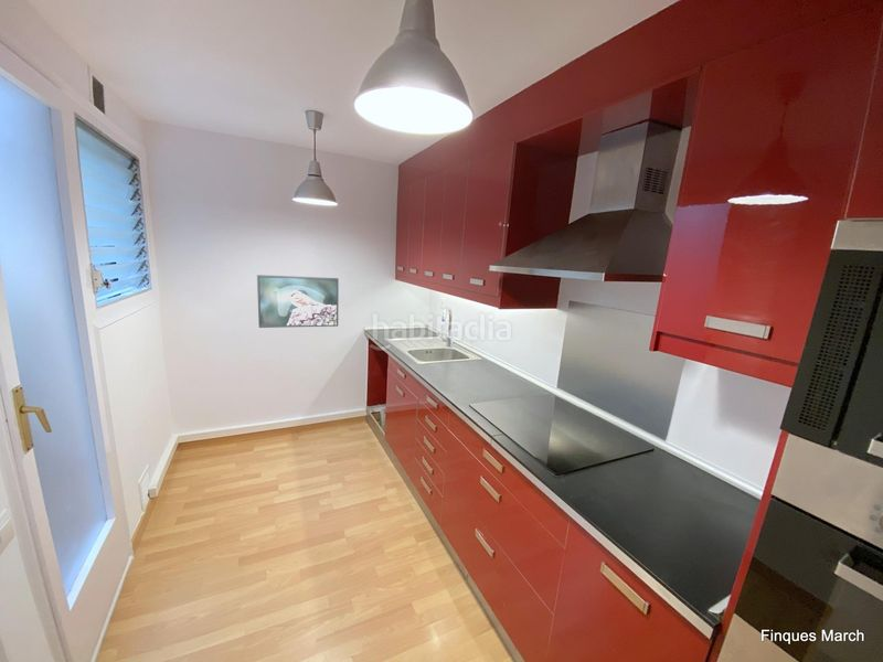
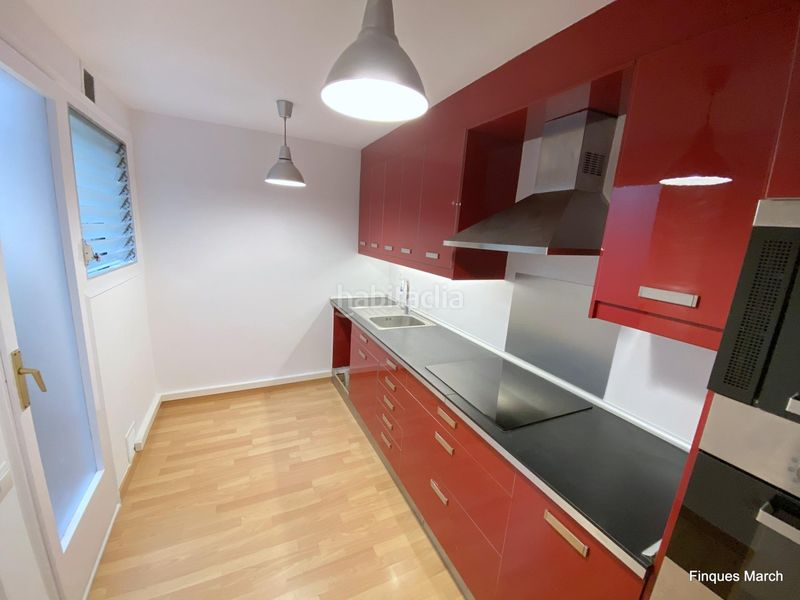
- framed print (299, 301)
